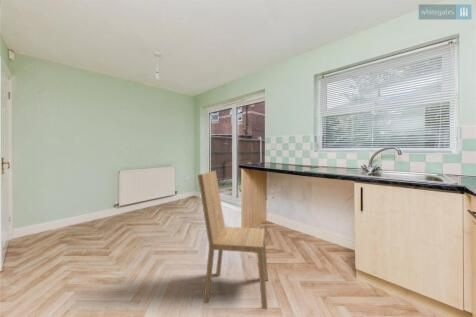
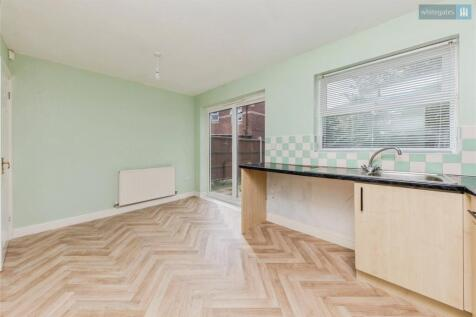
- dining chair (236, 230)
